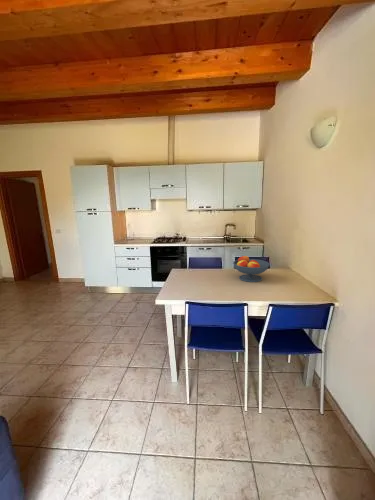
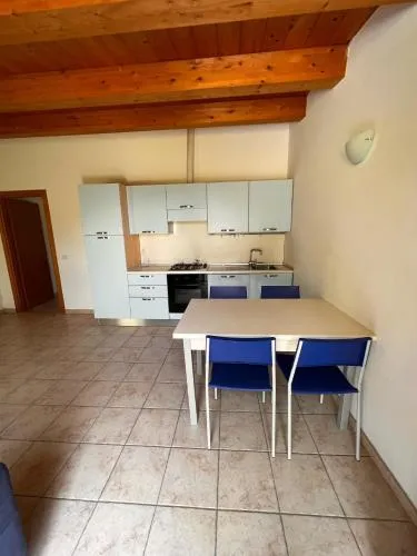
- fruit bowl (250, 268)
